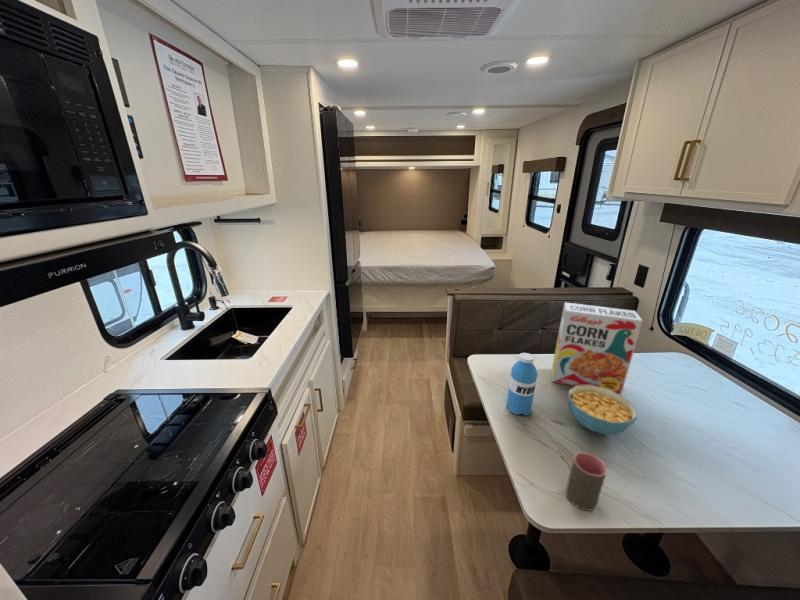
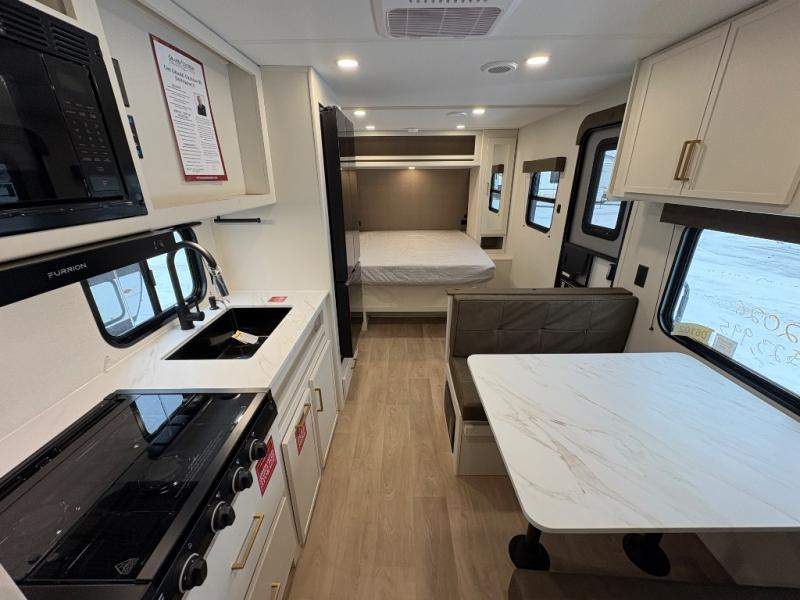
- cereal box (591, 347)
- cereal bowl (597, 414)
- water bottle (522, 382)
- cup (585, 480)
